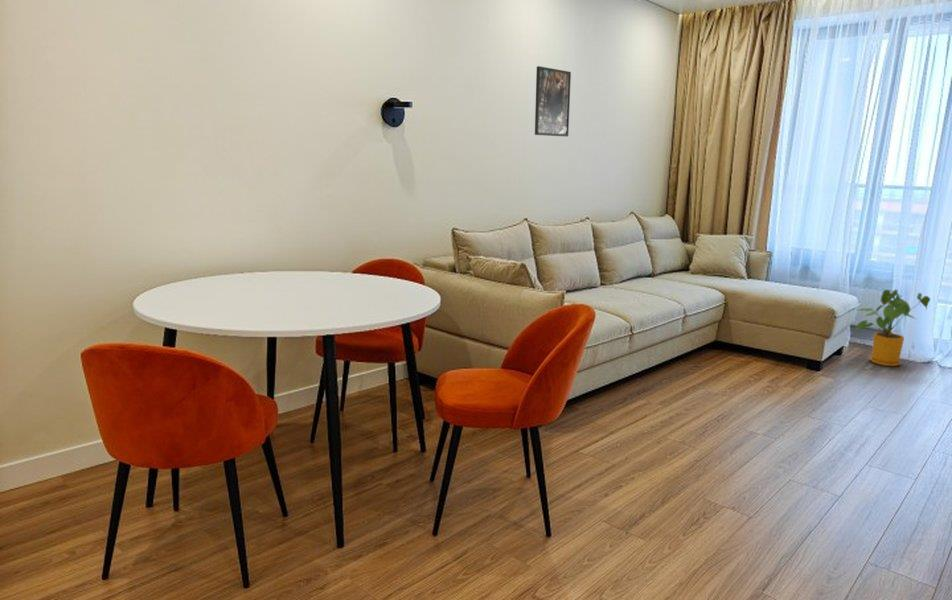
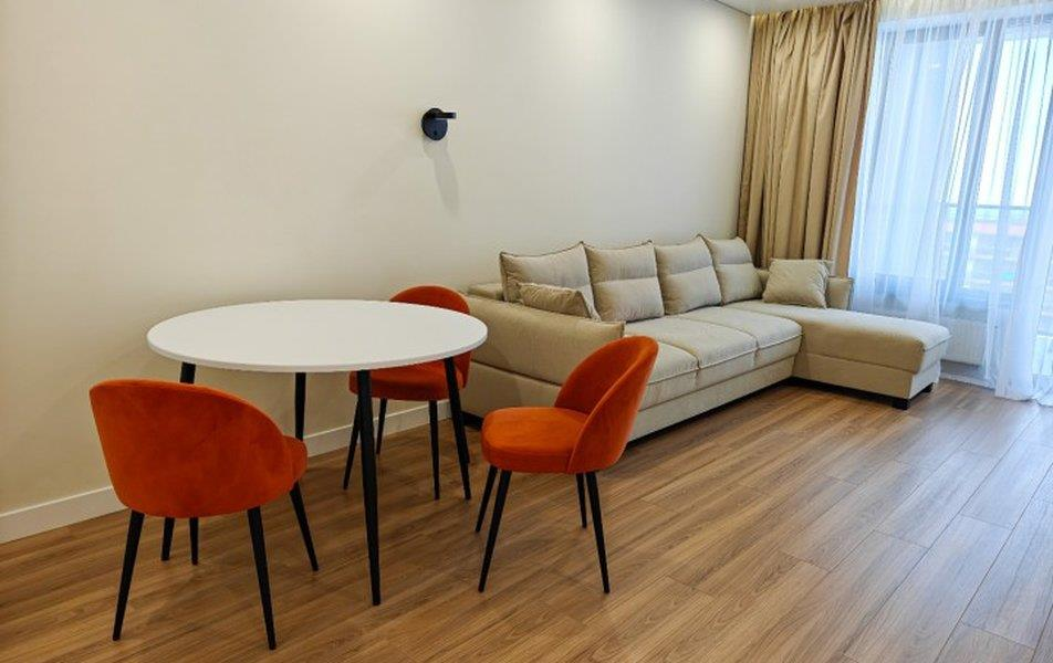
- house plant (888, 327)
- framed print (553, 102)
